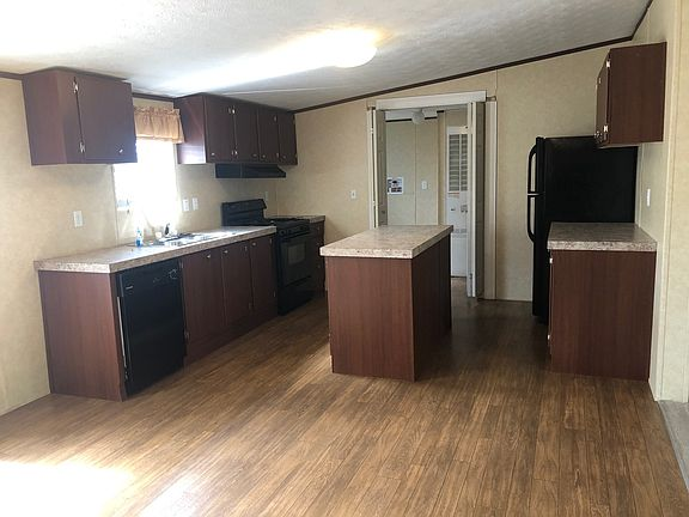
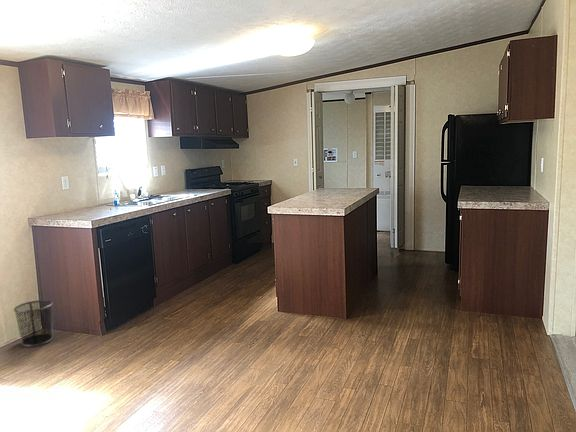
+ waste bin (35, 323)
